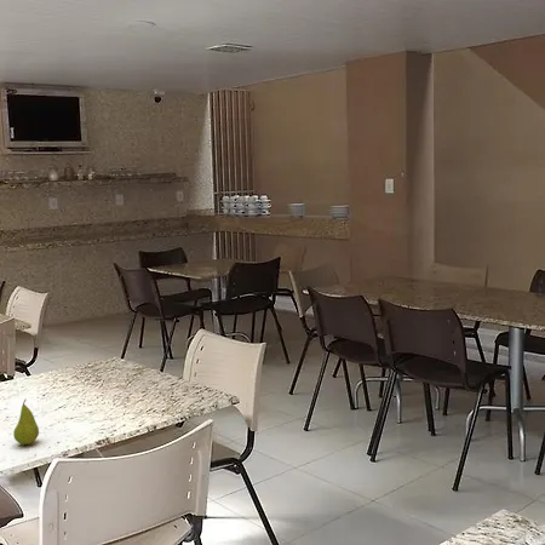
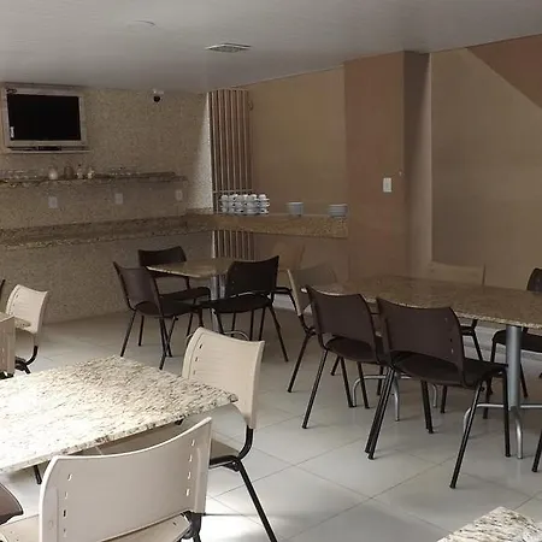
- fruit (25, 420)
